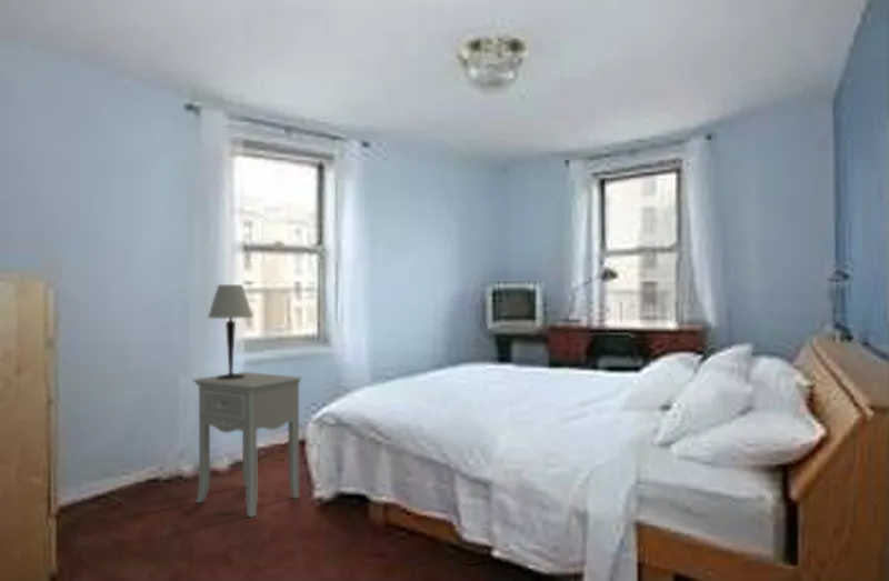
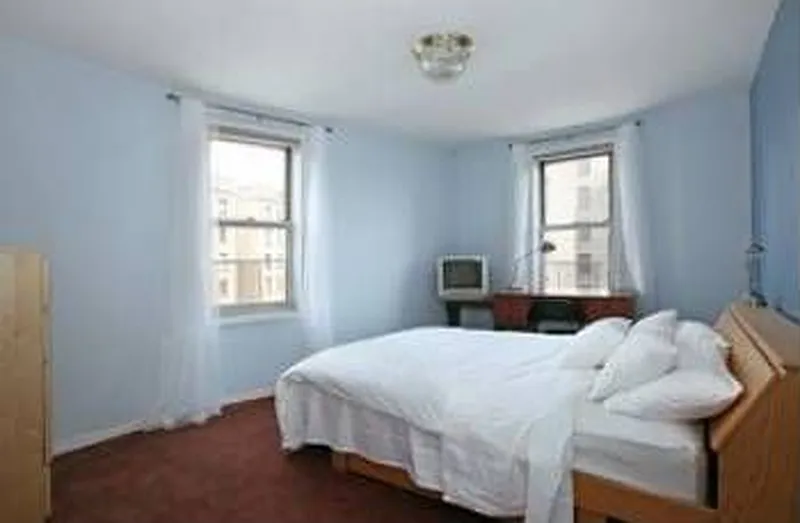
- nightstand (247, 439)
- table lamp (230, 330)
